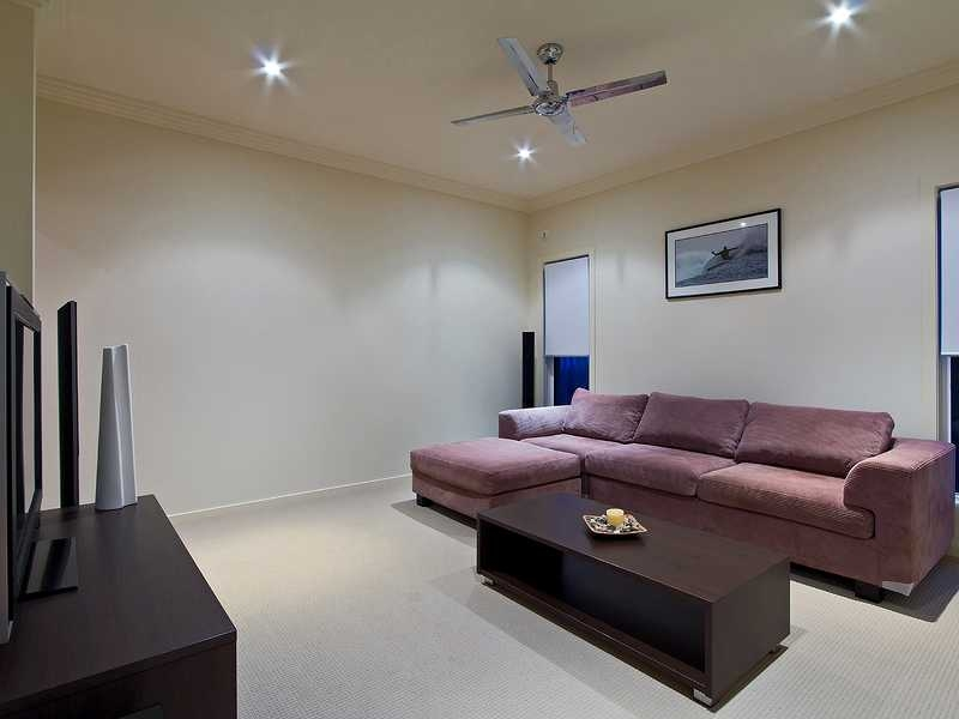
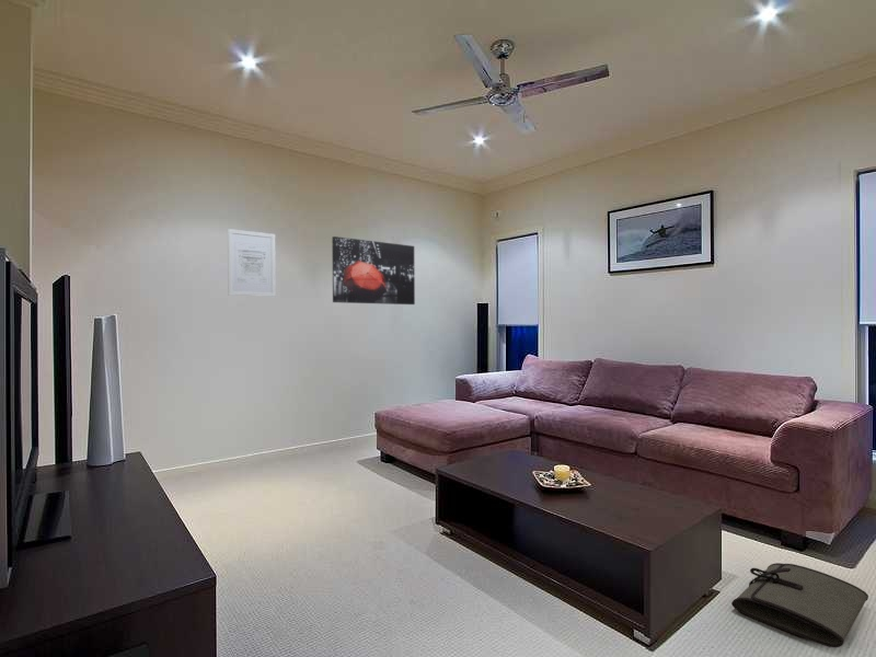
+ wall art (376, 273)
+ tool roll (799, 590)
+ wall art (252, 263)
